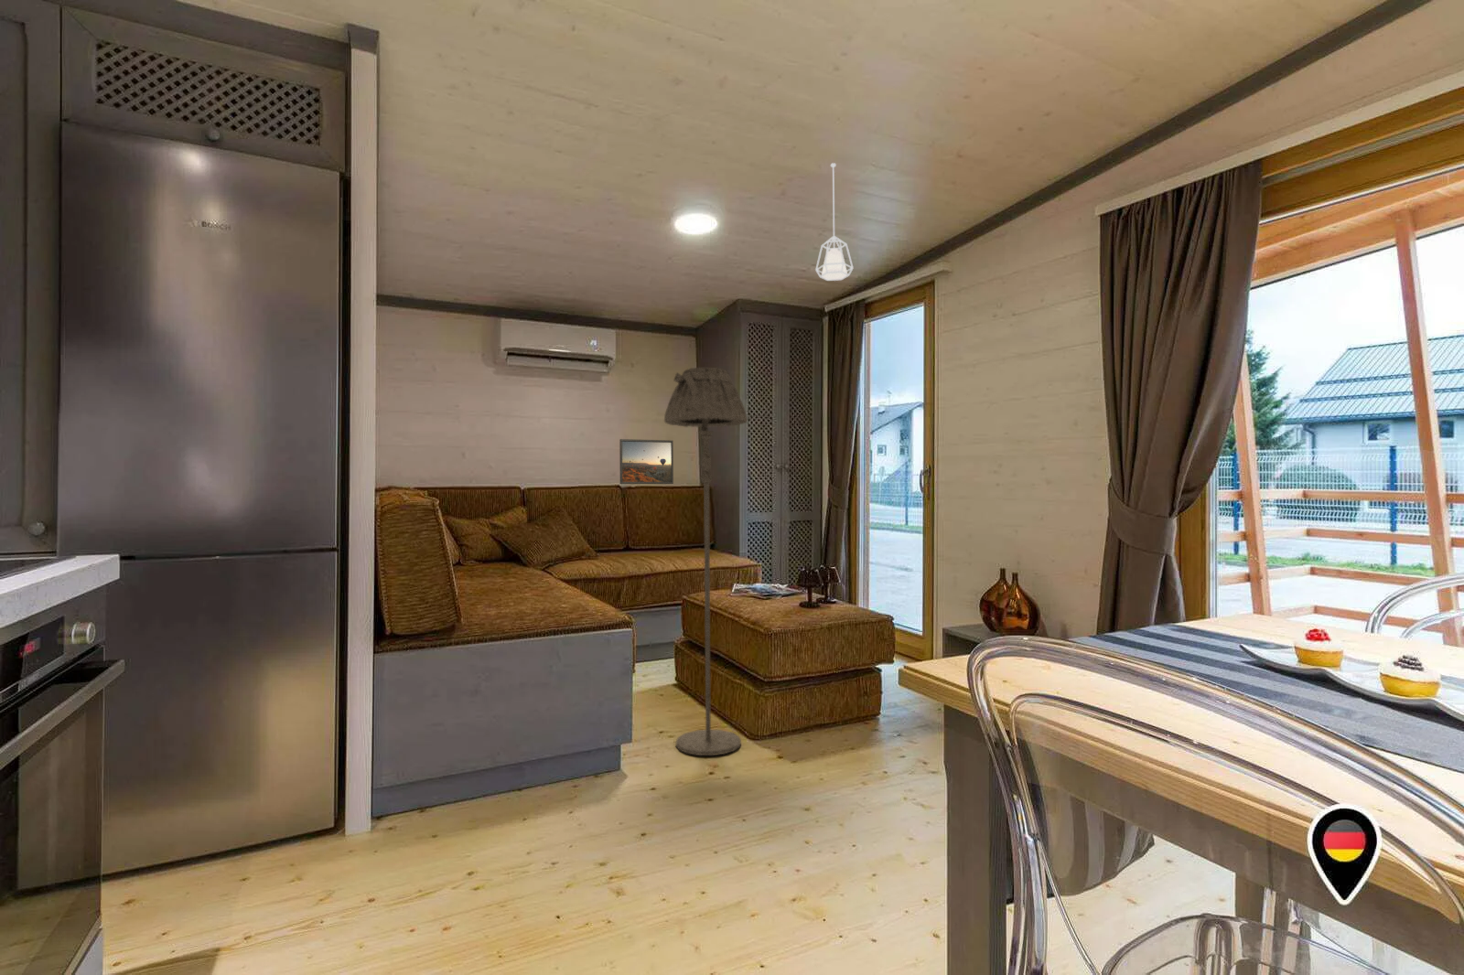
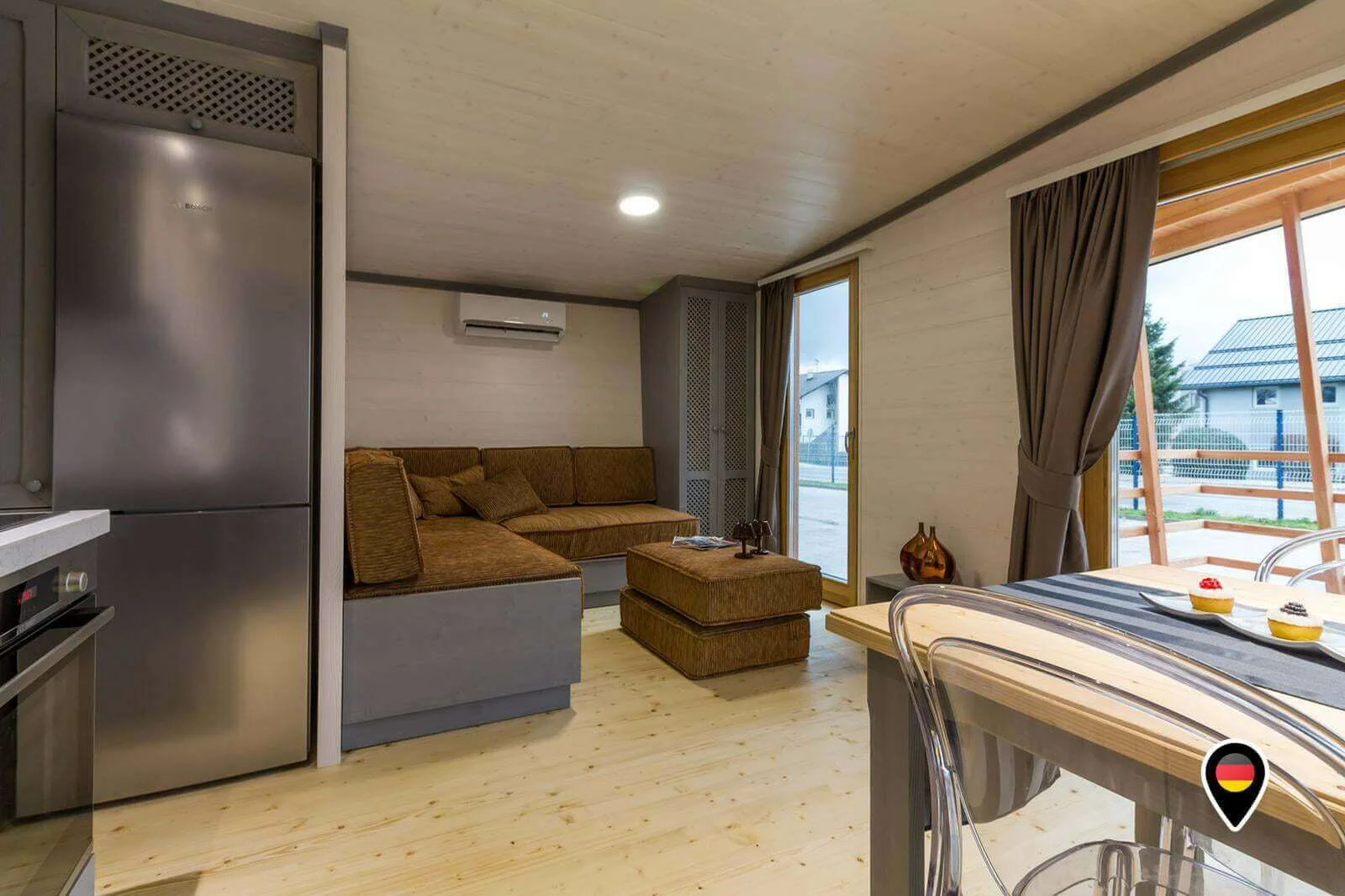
- pendant lamp (834, 221)
- floor lamp (706, 556)
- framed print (645, 461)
